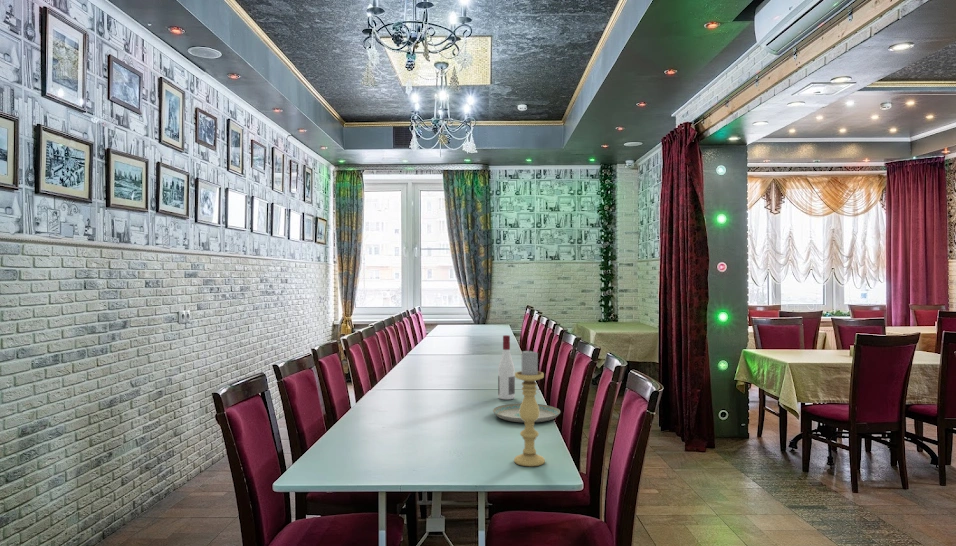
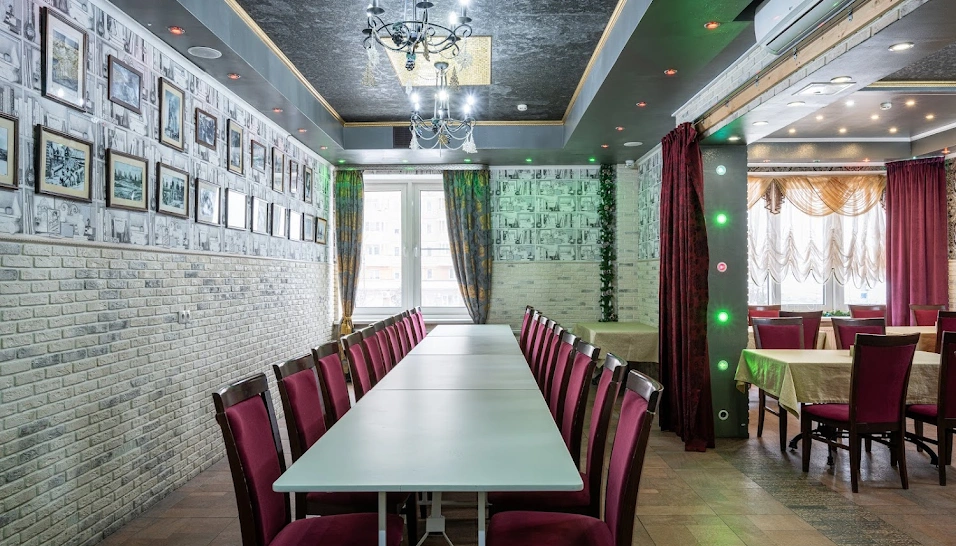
- plate (519, 413)
- alcohol (506, 366)
- candle holder (529, 405)
